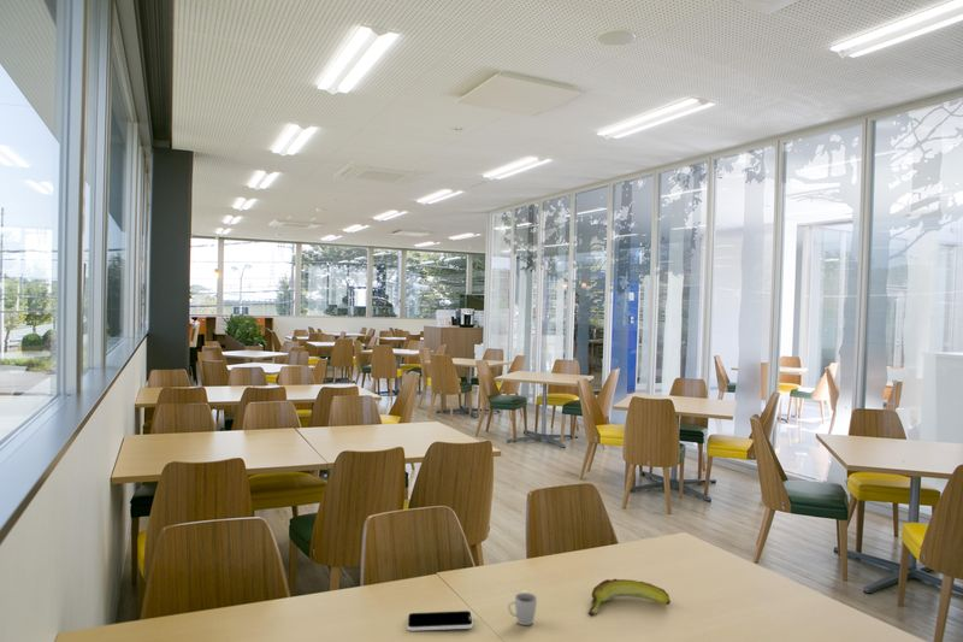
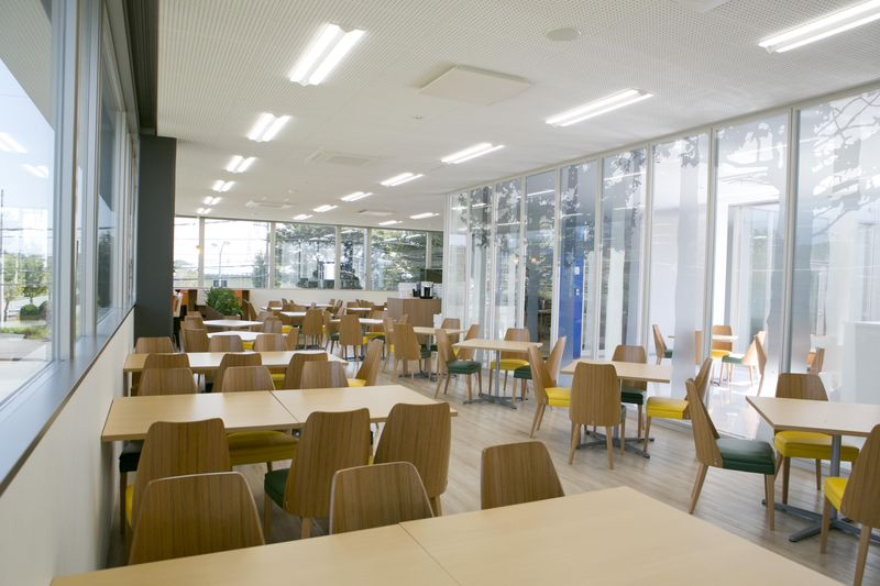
- banana (626, 595)
- smartphone (439, 620)
- cup (521, 600)
